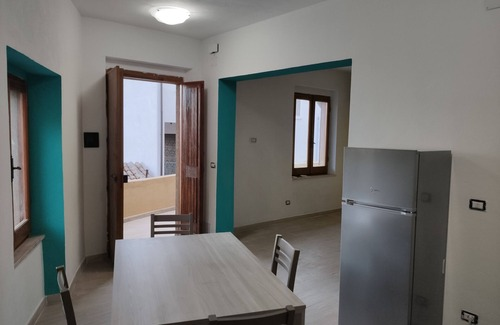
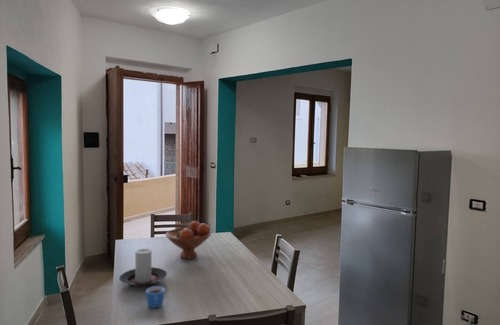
+ mug (155, 298)
+ fruit bowl (188, 240)
+ candle holder (143, 265)
